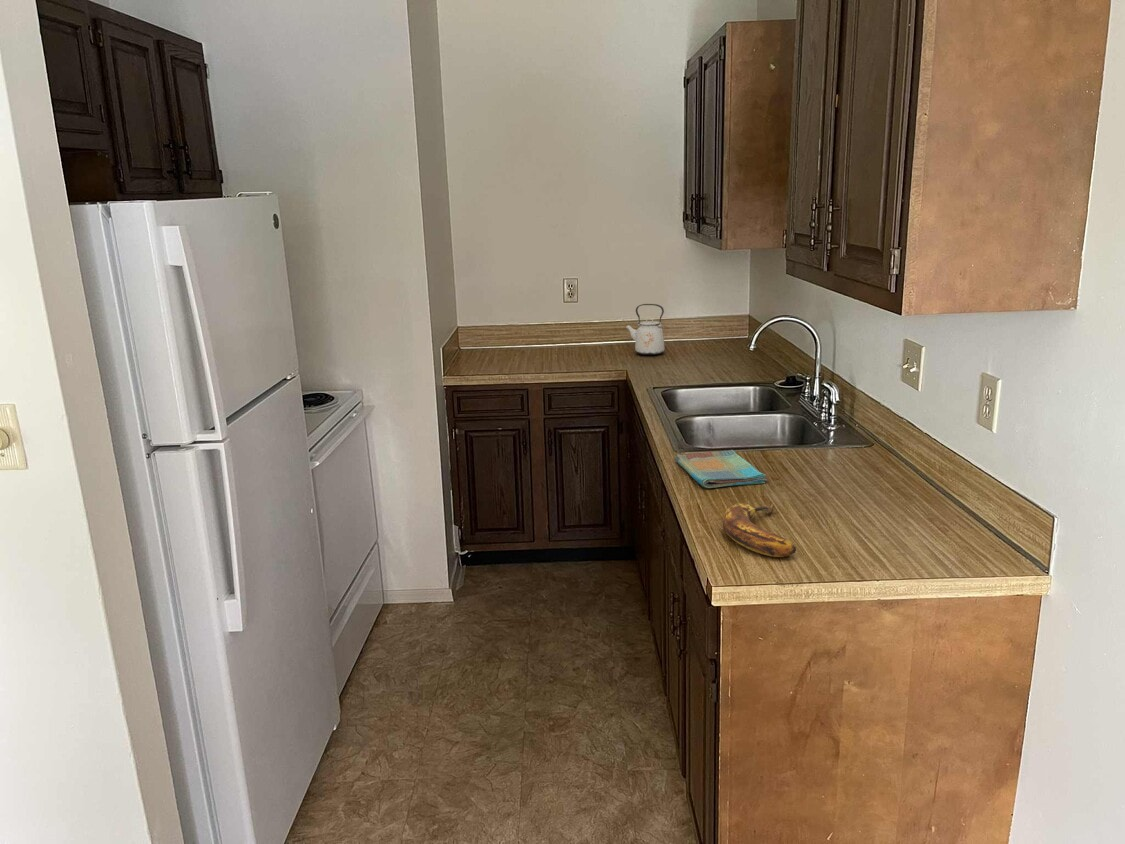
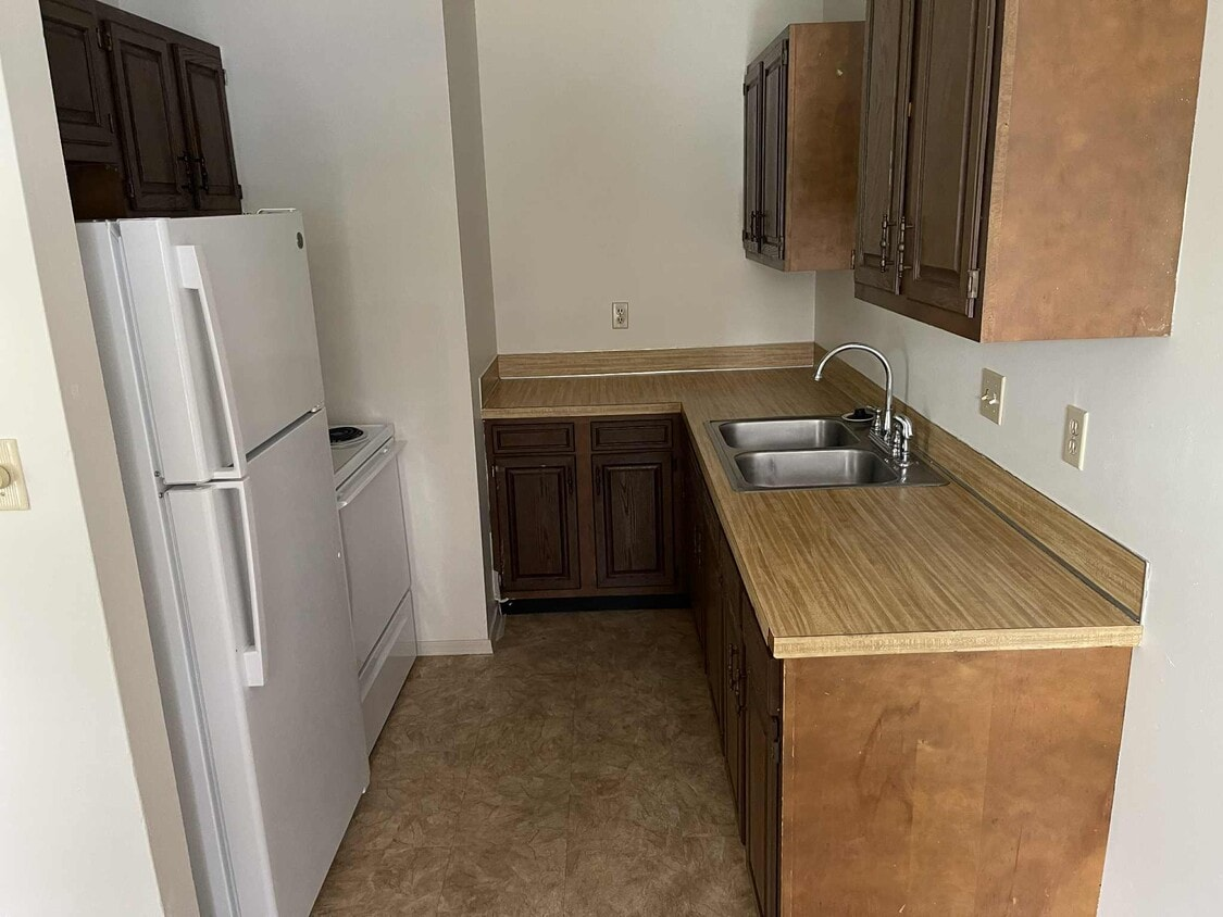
- kettle (644, 328)
- banana (759, 527)
- dish towel (718, 467)
